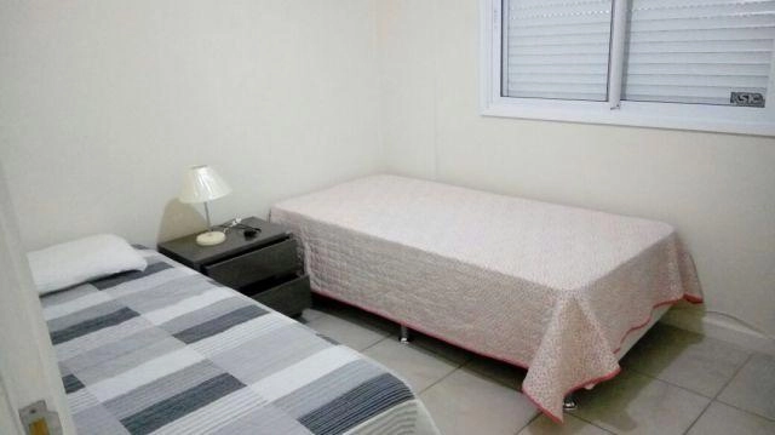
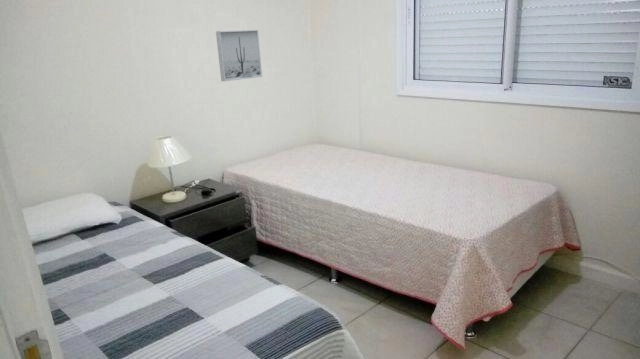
+ wall art (239, 55)
